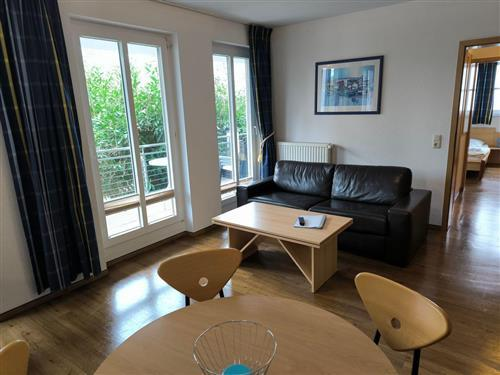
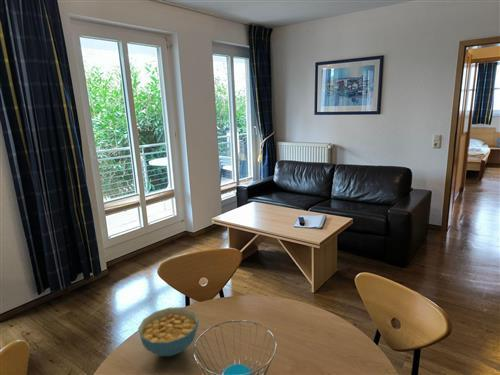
+ cereal bowl (170, 336)
